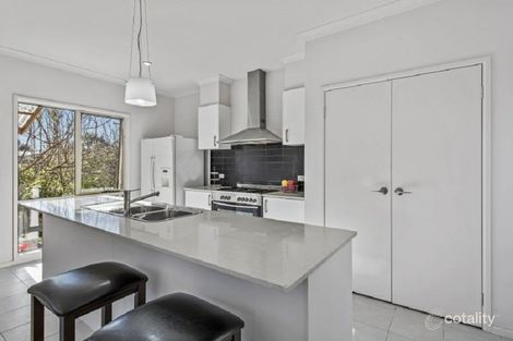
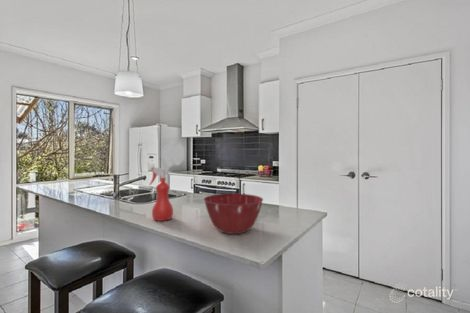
+ spray bottle (160, 192)
+ mixing bowl (233, 213)
